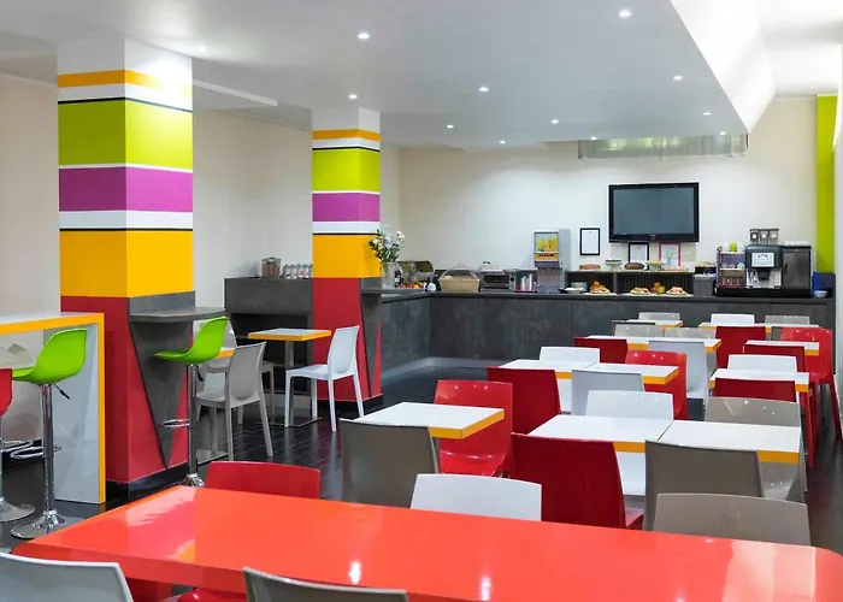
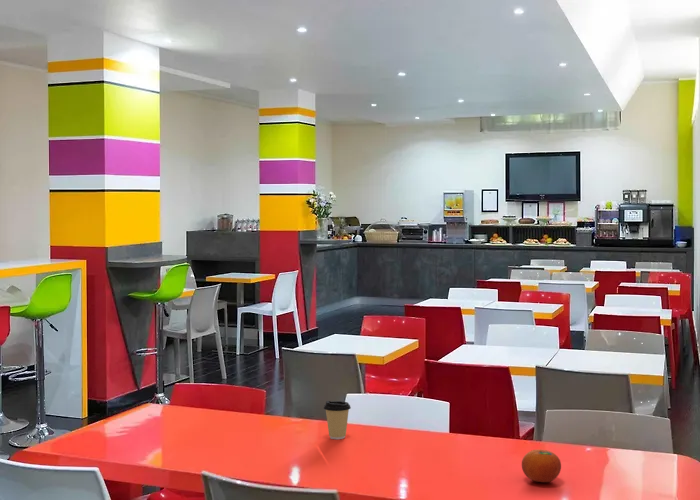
+ coffee cup (337, 419)
+ fruit (541, 466)
